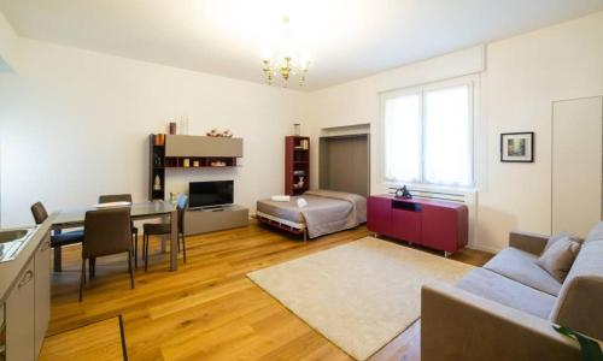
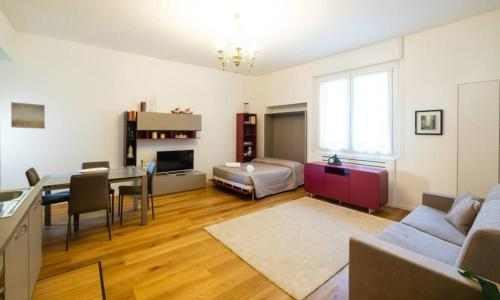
+ wall art (28, 115)
